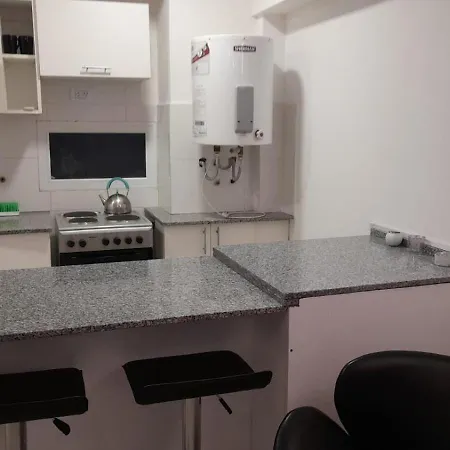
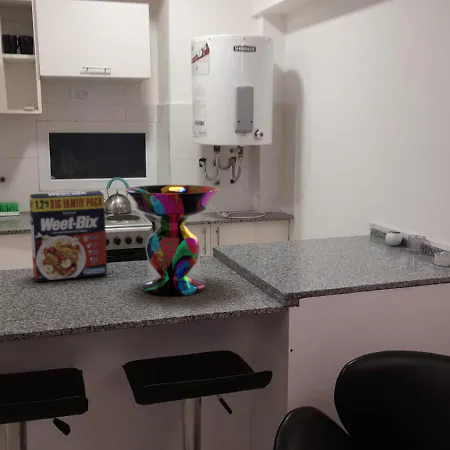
+ cereal box (68, 234)
+ decorative bowl (172, 238)
